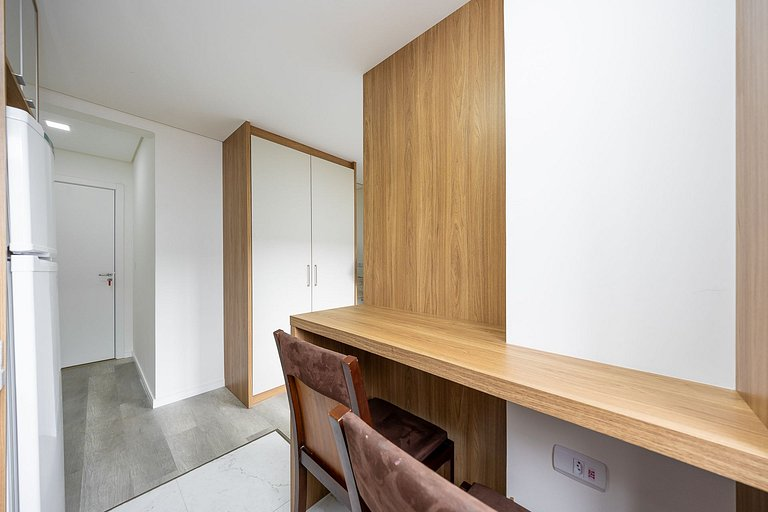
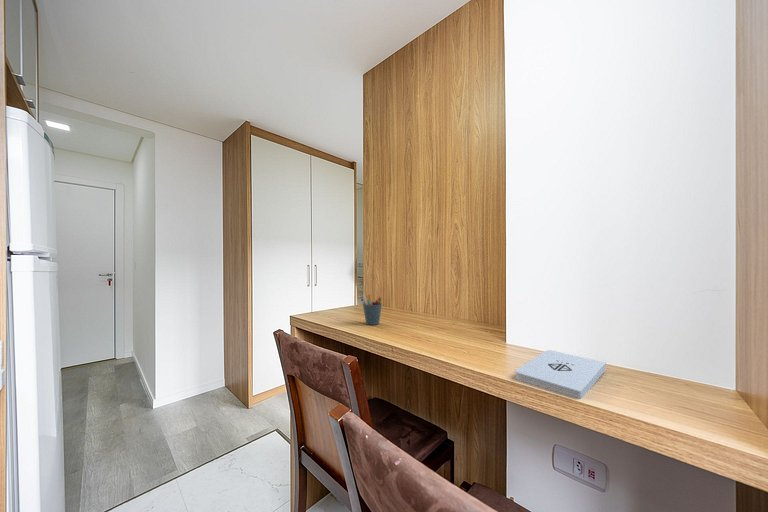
+ pen holder (372, 308)
+ notepad (561, 370)
